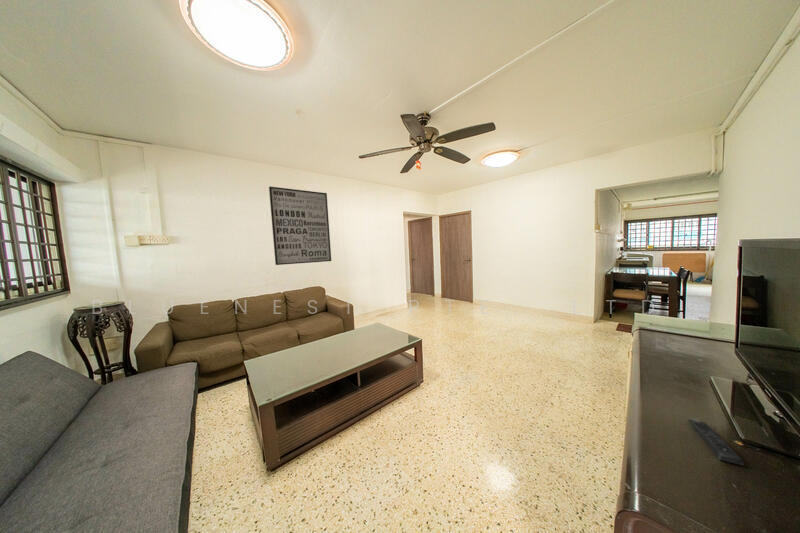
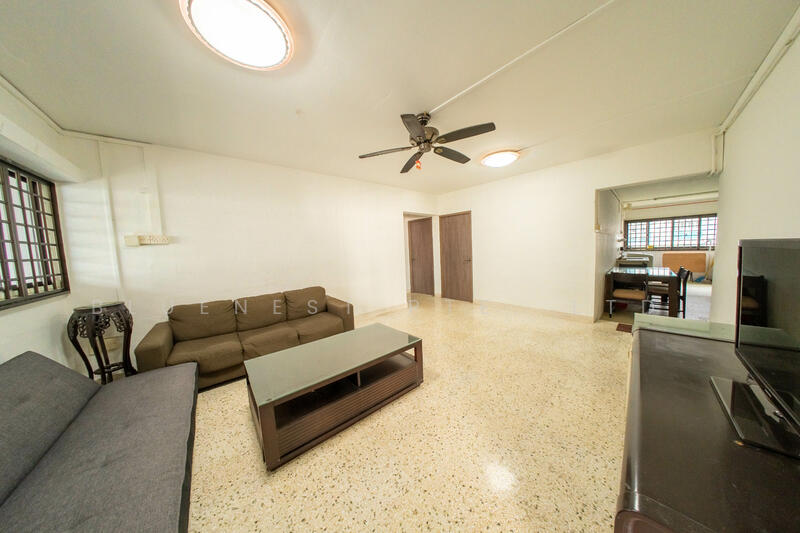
- wall art (302, 227)
- remote control (710, 437)
